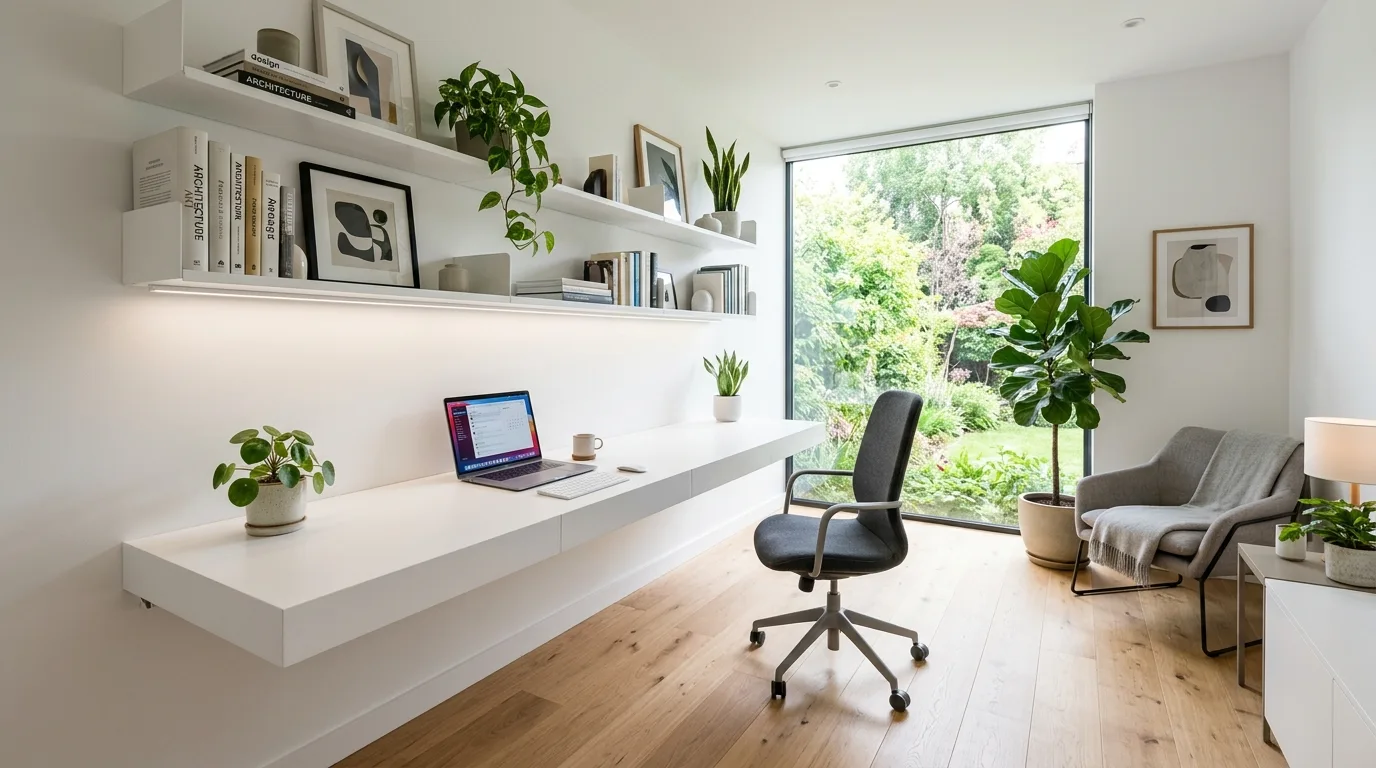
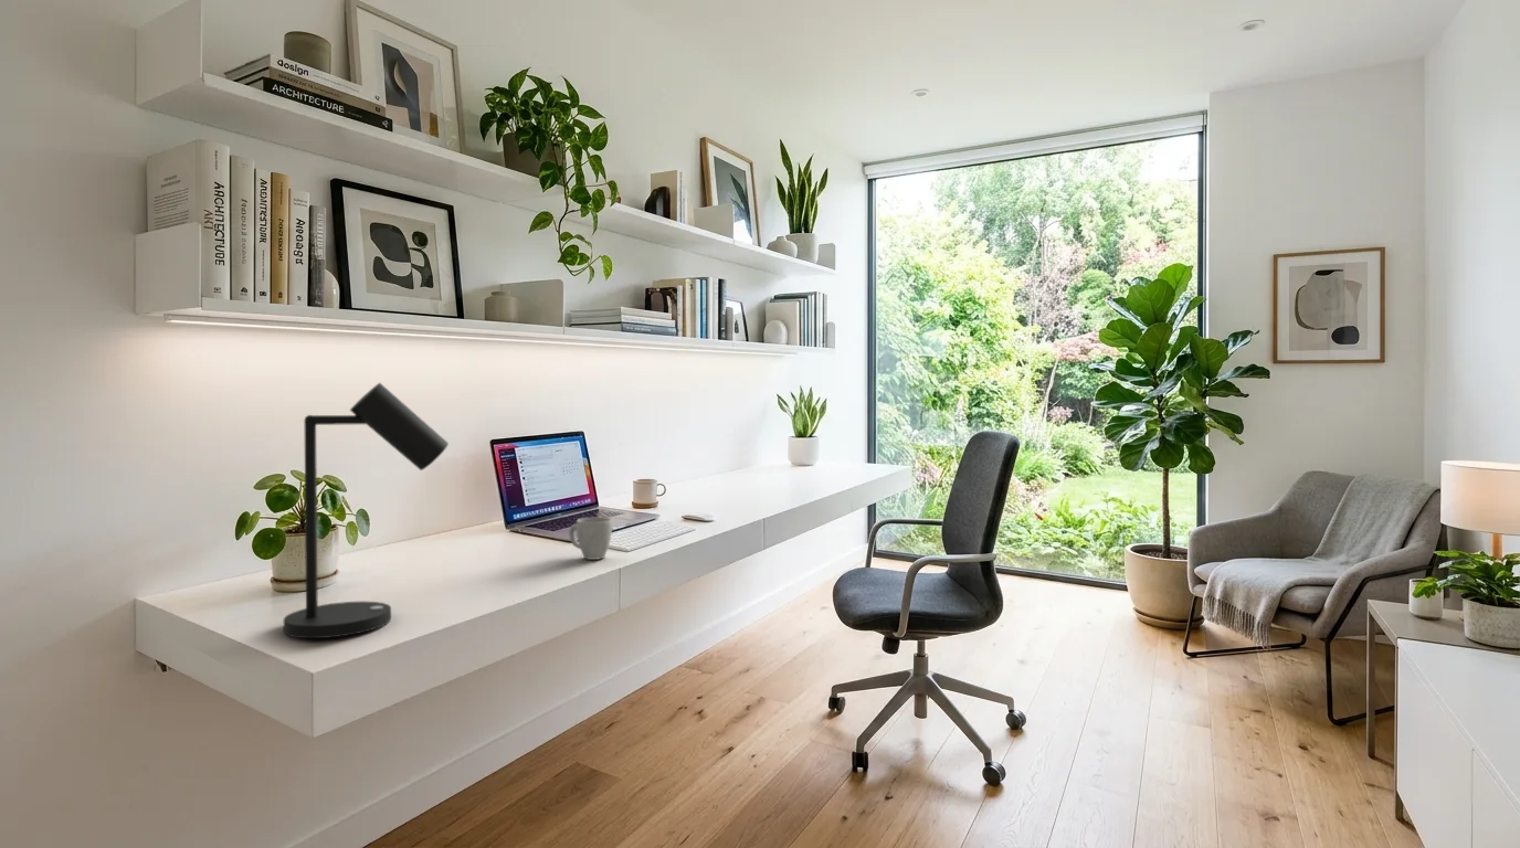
+ desk lamp (316, 501)
+ mug (589, 538)
